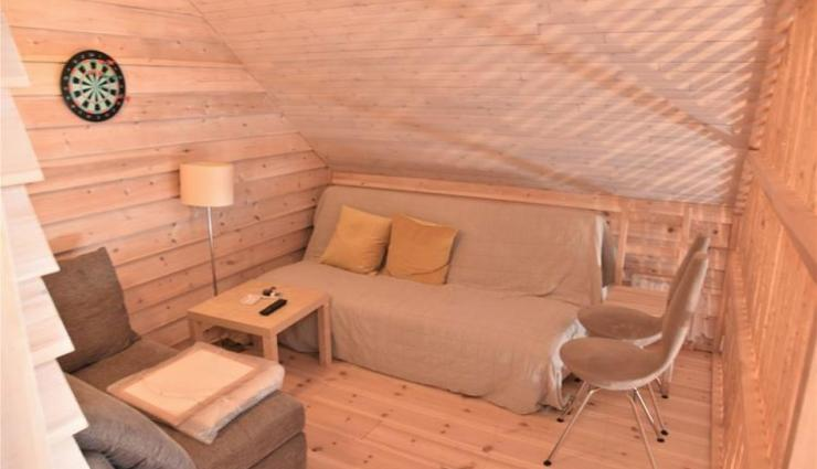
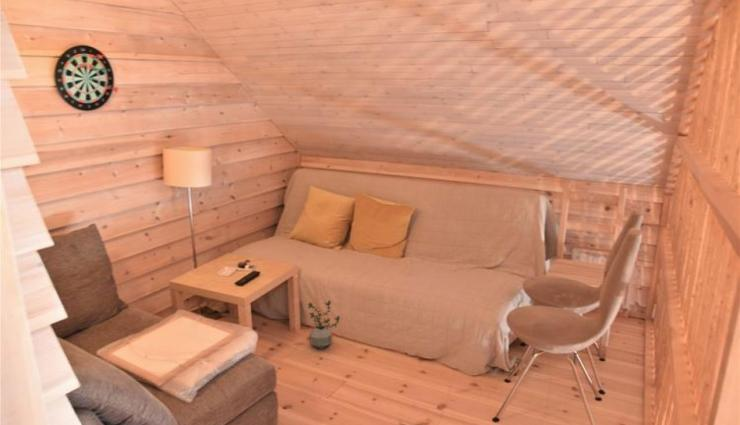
+ potted plant (322, 323)
